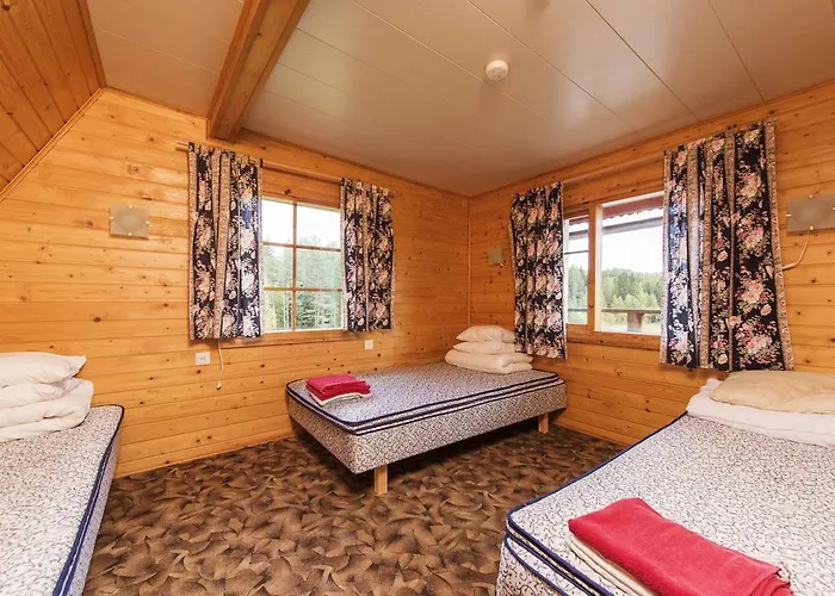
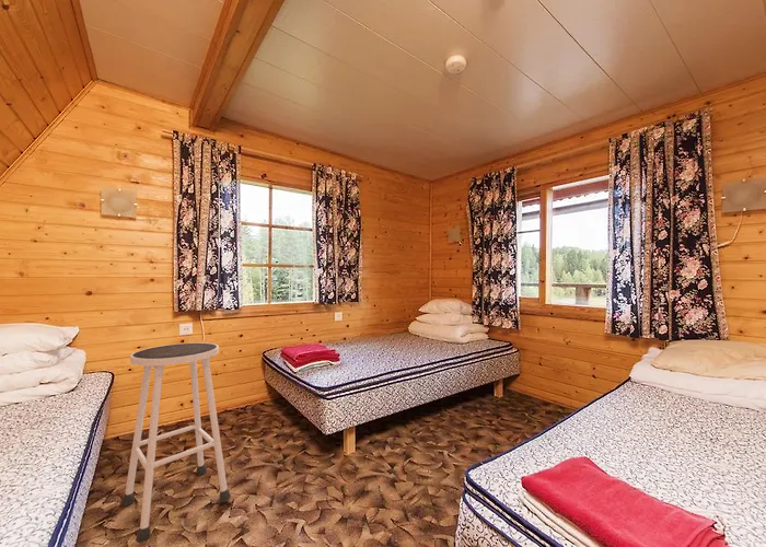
+ stool (176, 430)
